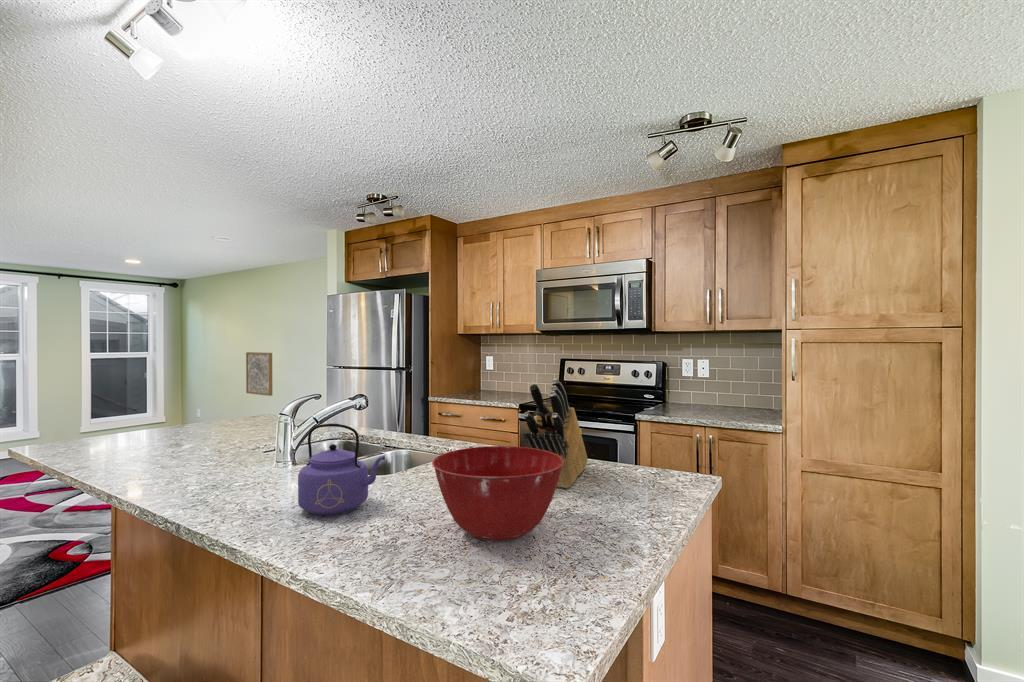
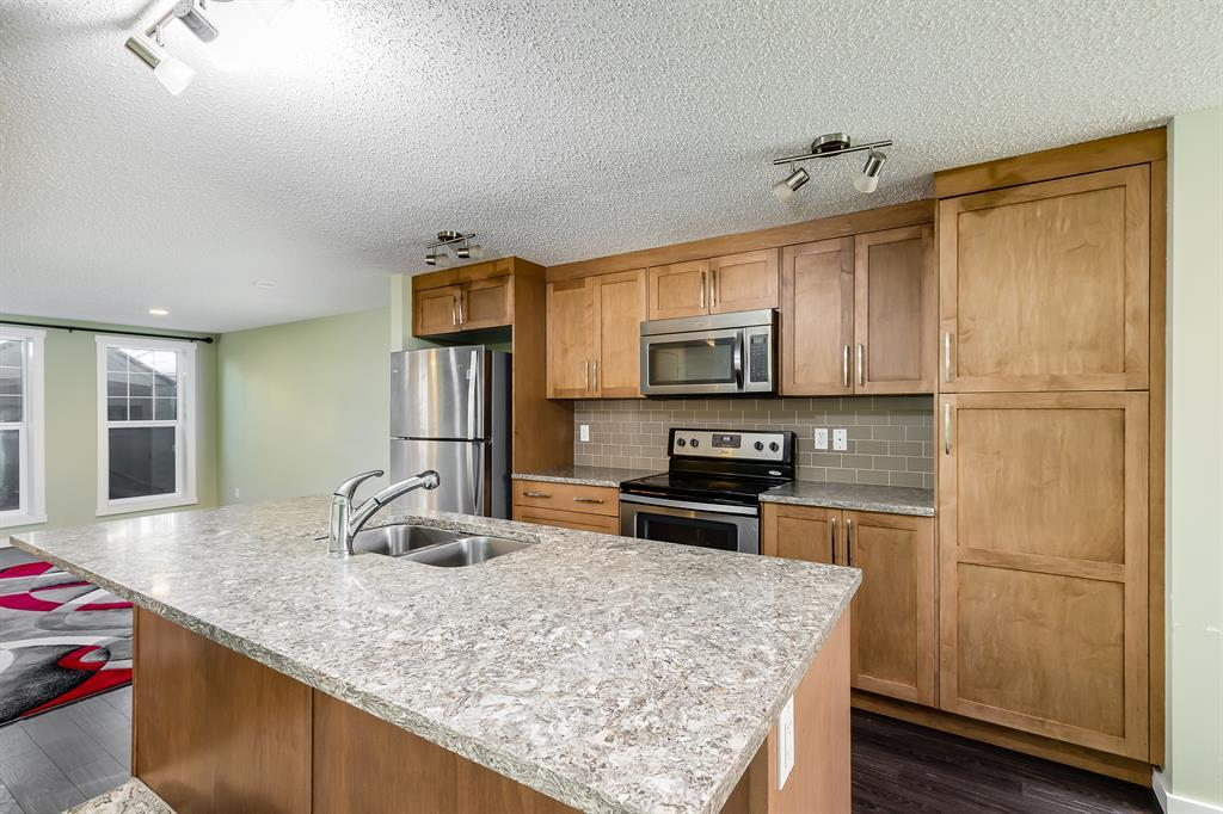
- kettle (343, 466)
- mixing bowl (498, 493)
- wall art (259, 373)
- knife block (557, 427)
